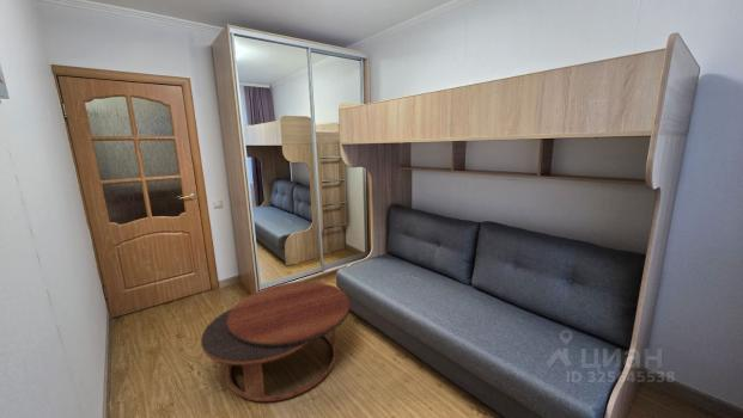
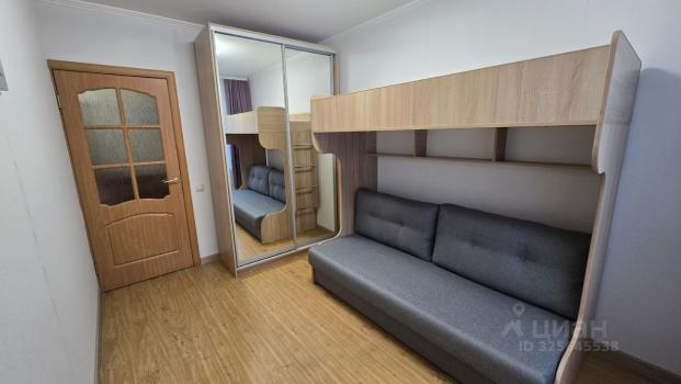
- coffee table (282, 334)
